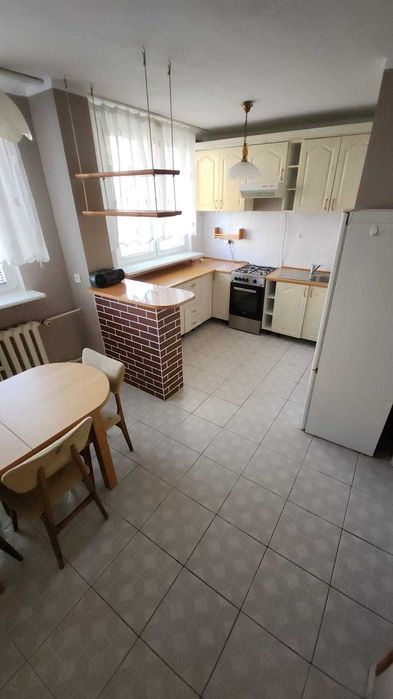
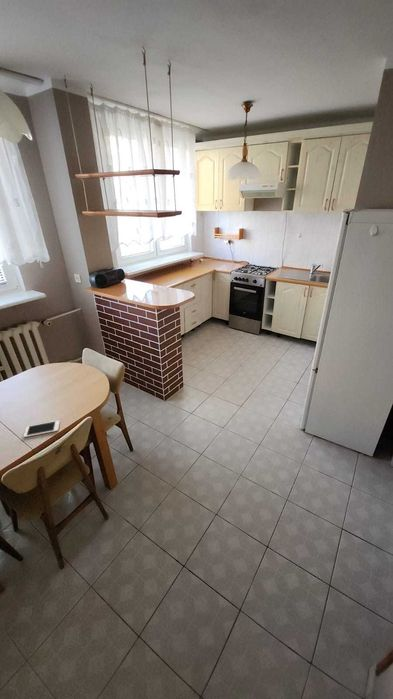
+ cell phone (42, 428)
